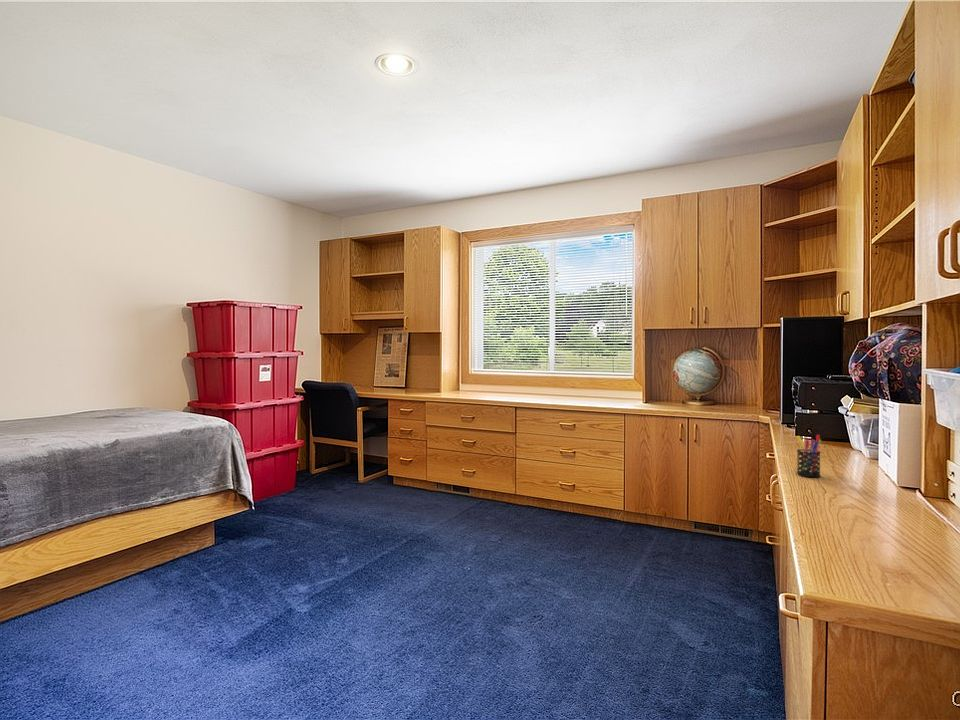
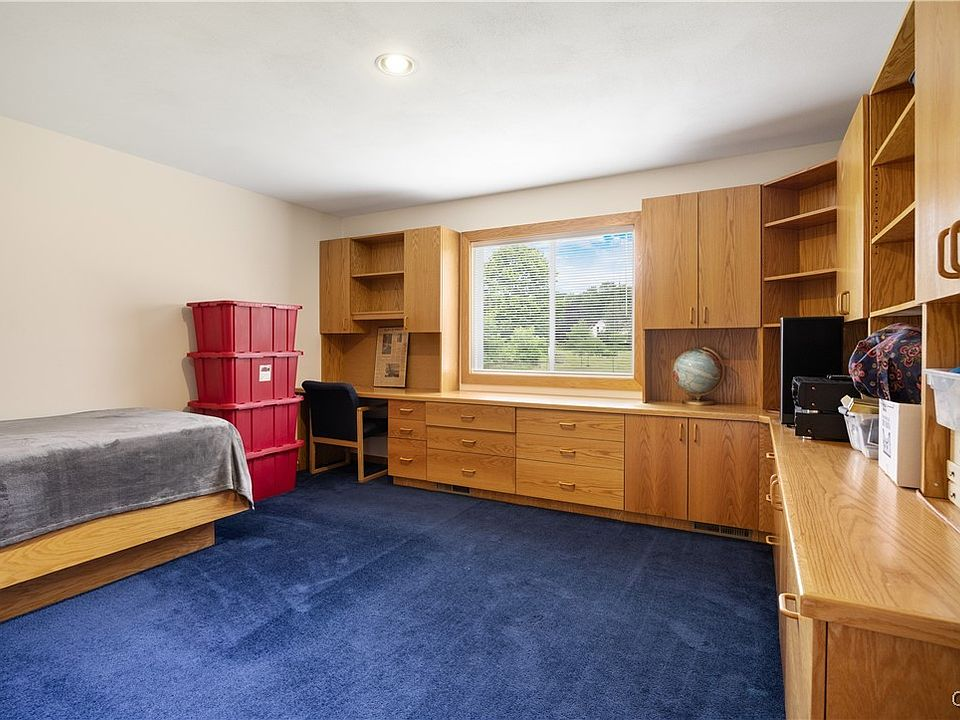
- pen holder (811, 454)
